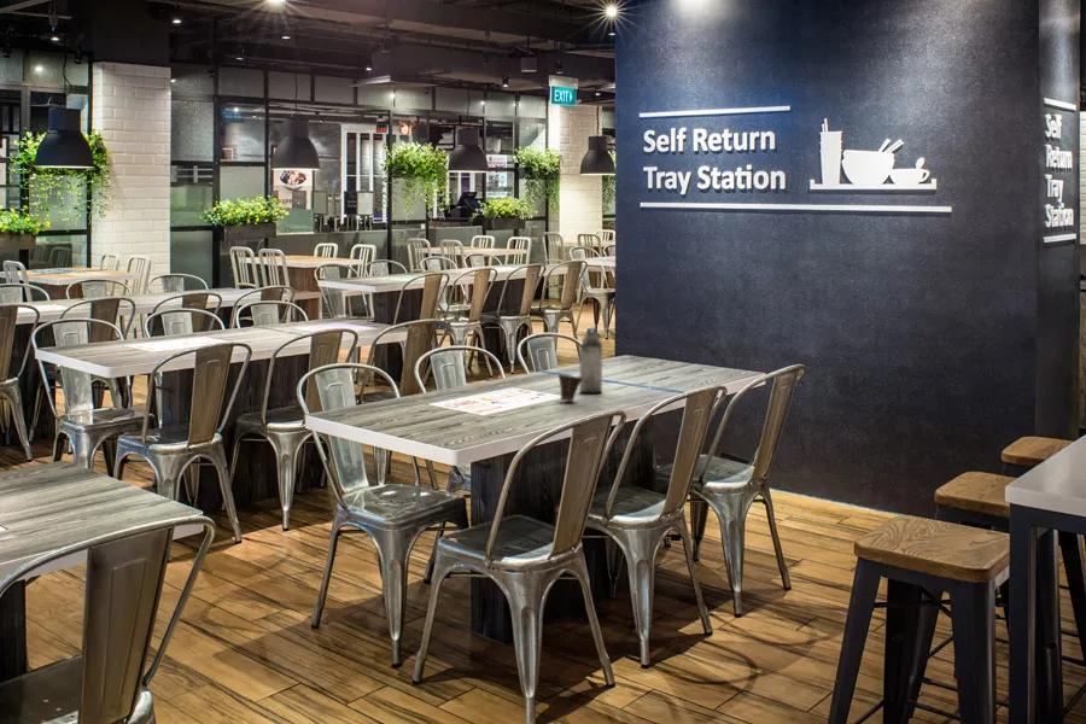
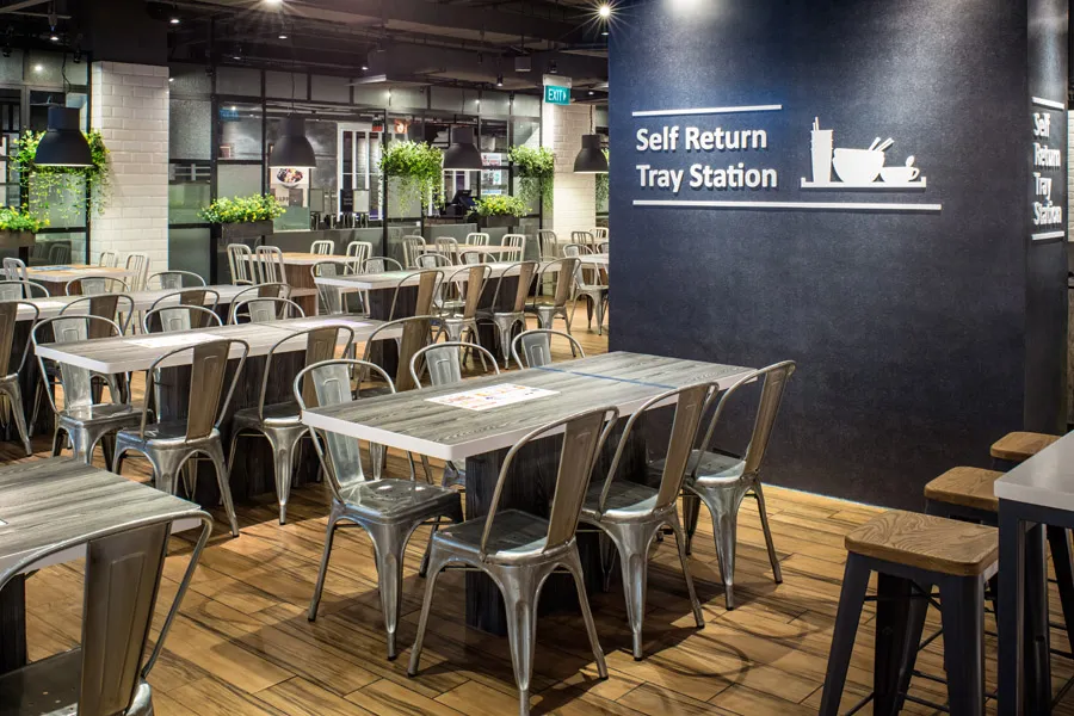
- cup (570, 387)
- water bottle (590, 360)
